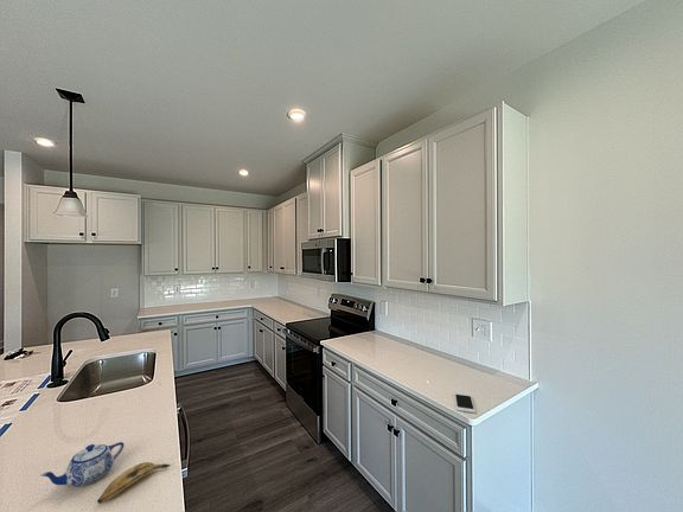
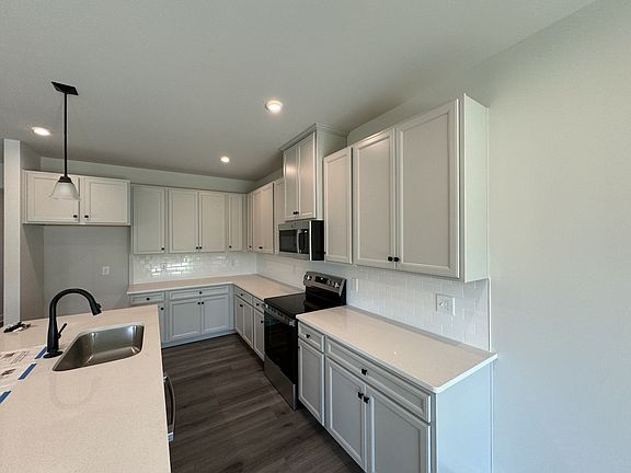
- banana (134, 475)
- cell phone (464, 402)
- teapot (85, 462)
